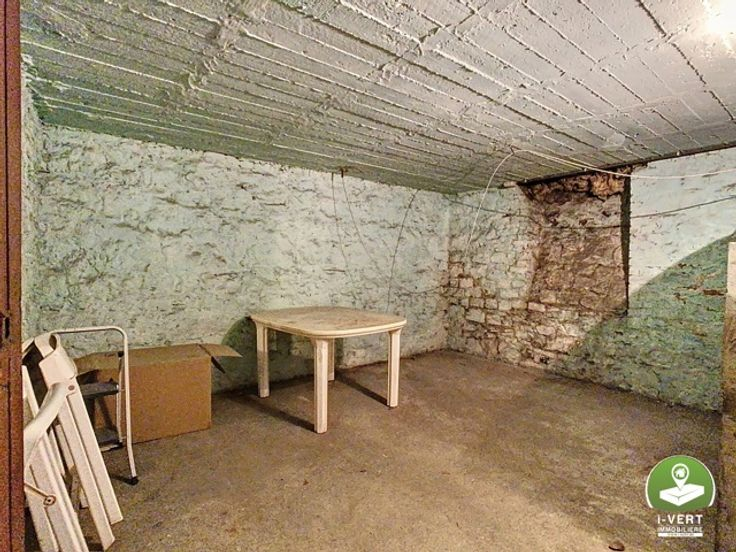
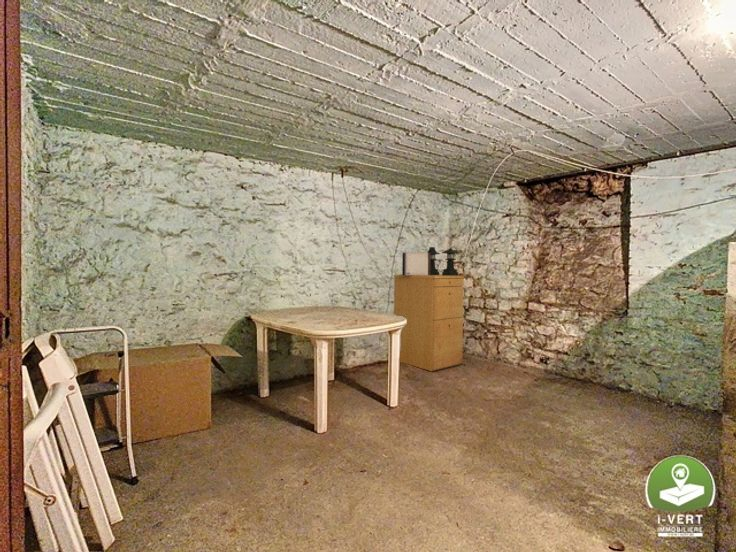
+ lantern (436, 260)
+ books (417, 263)
+ filing cabinet (427, 318)
